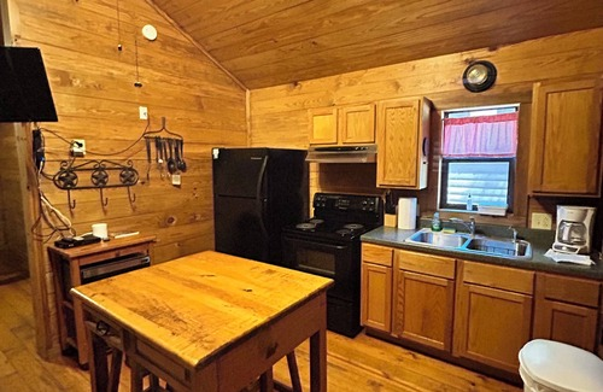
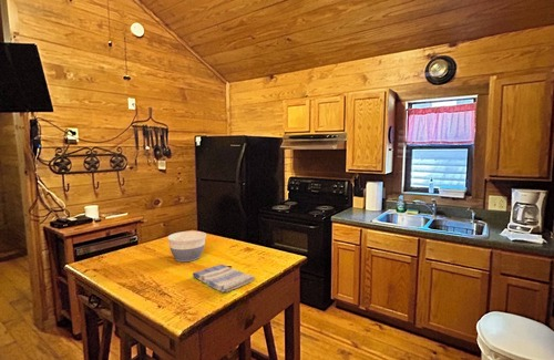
+ bowl (187, 246)
+ dish towel (223, 276)
